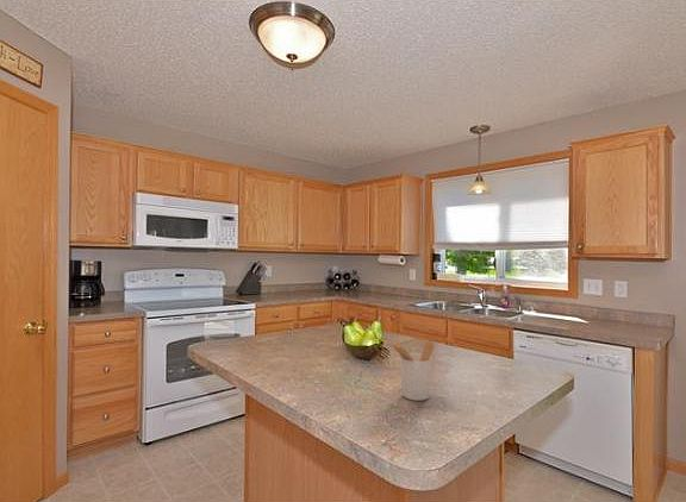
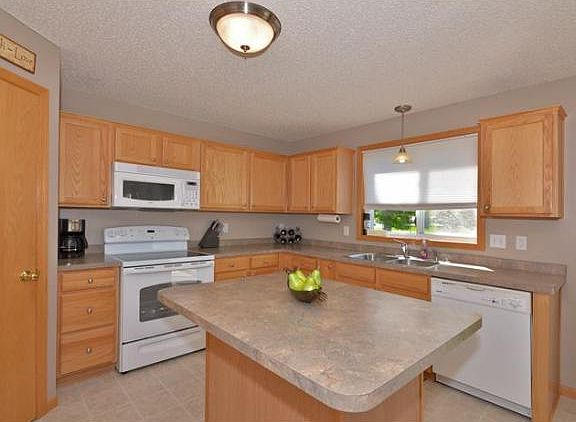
- utensil holder (410, 368)
